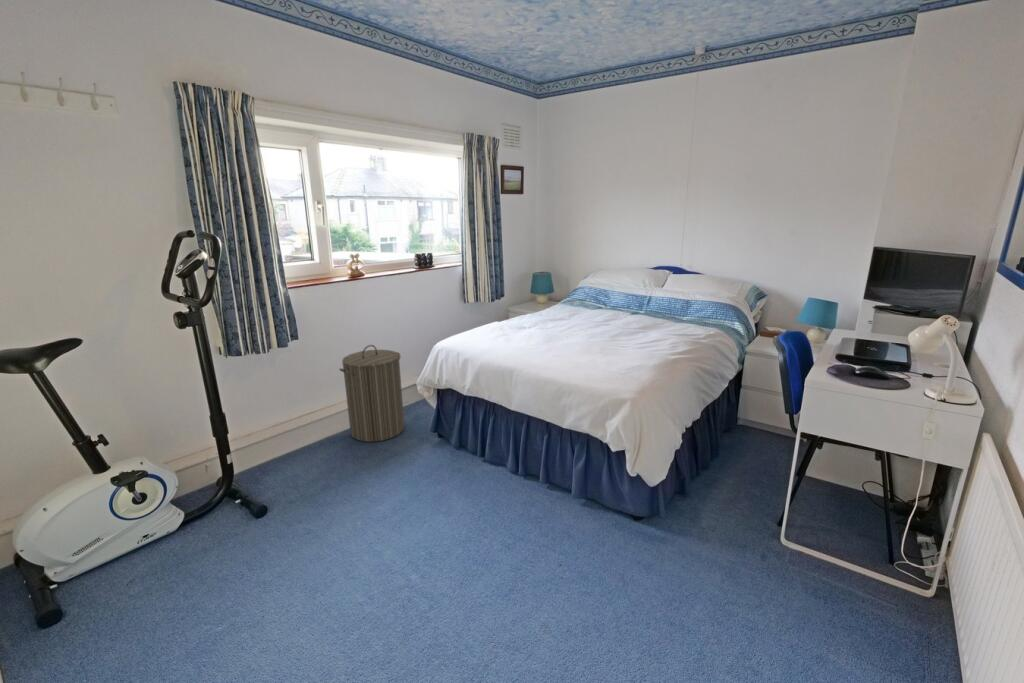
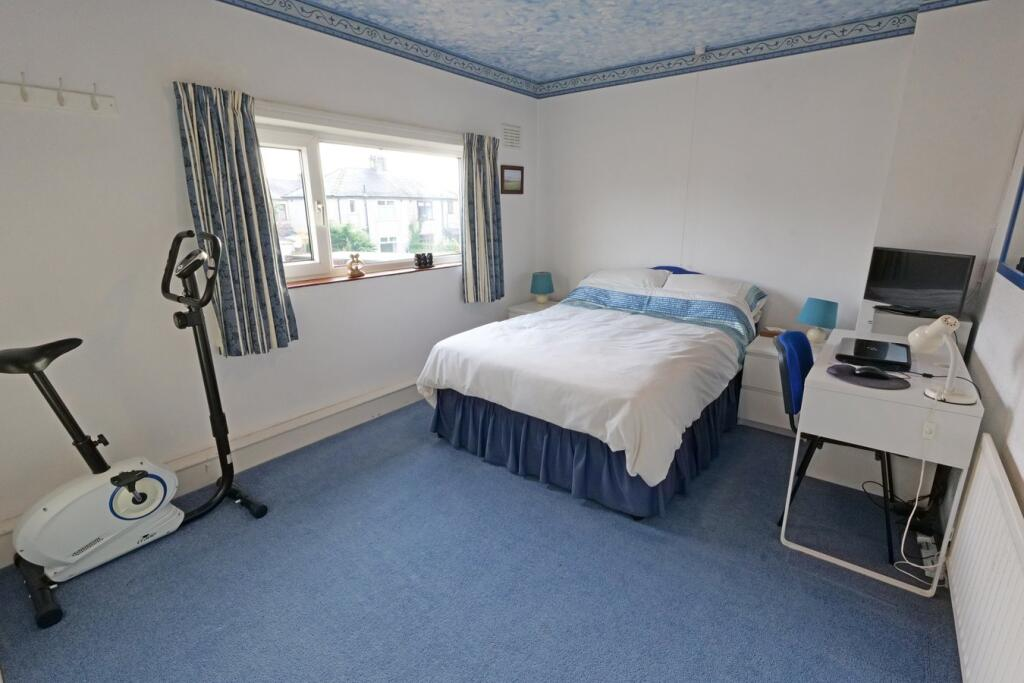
- laundry hamper (374, 388)
